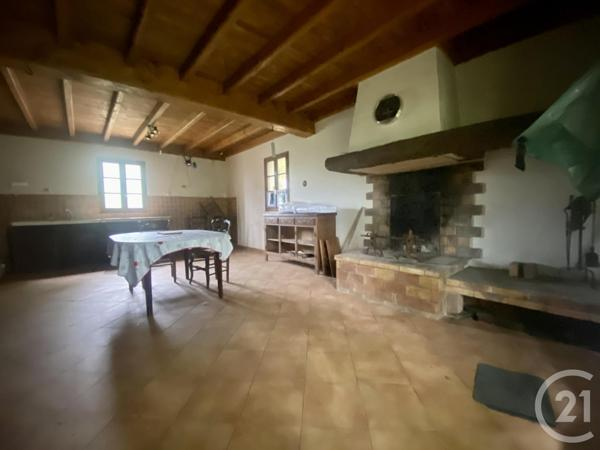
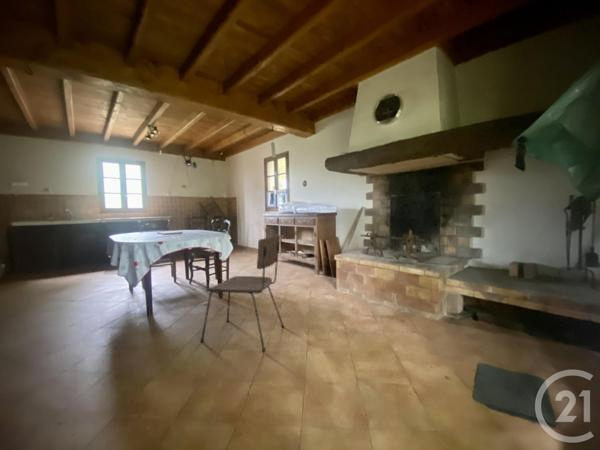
+ dining chair (242, 285)
